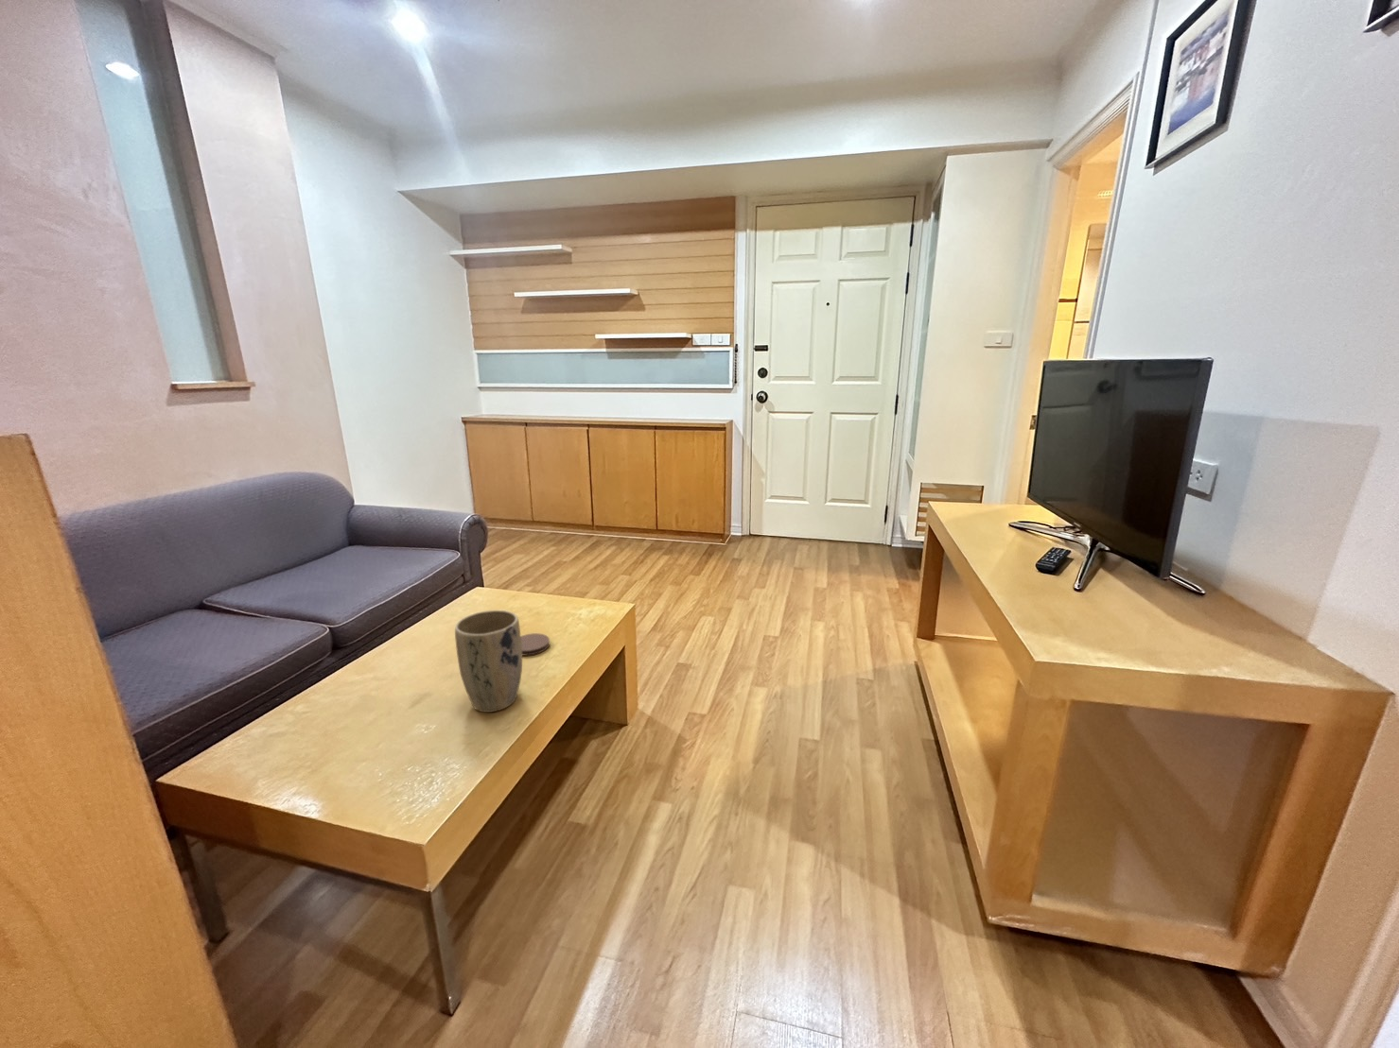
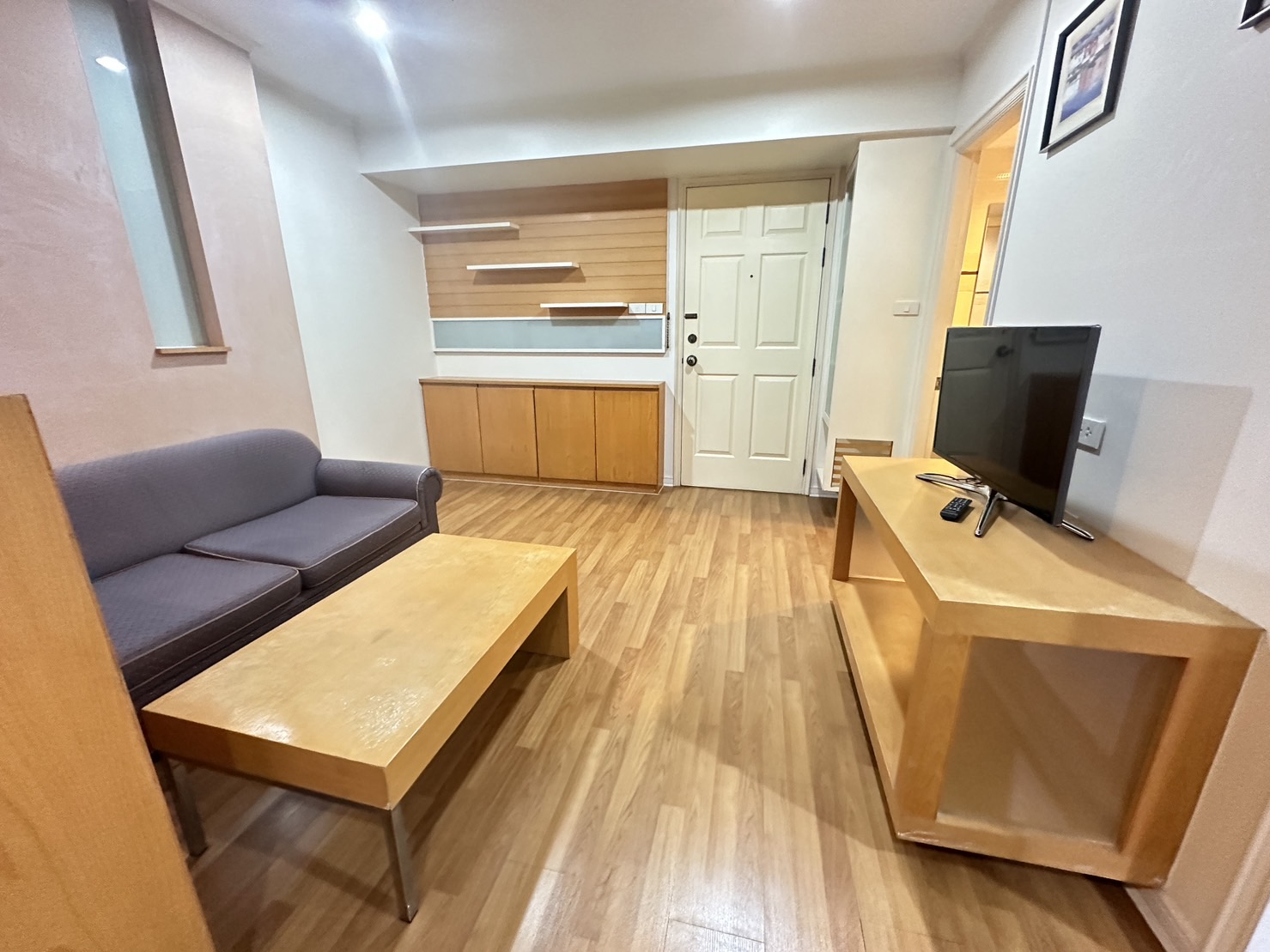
- plant pot (491, 662)
- coaster (531, 644)
